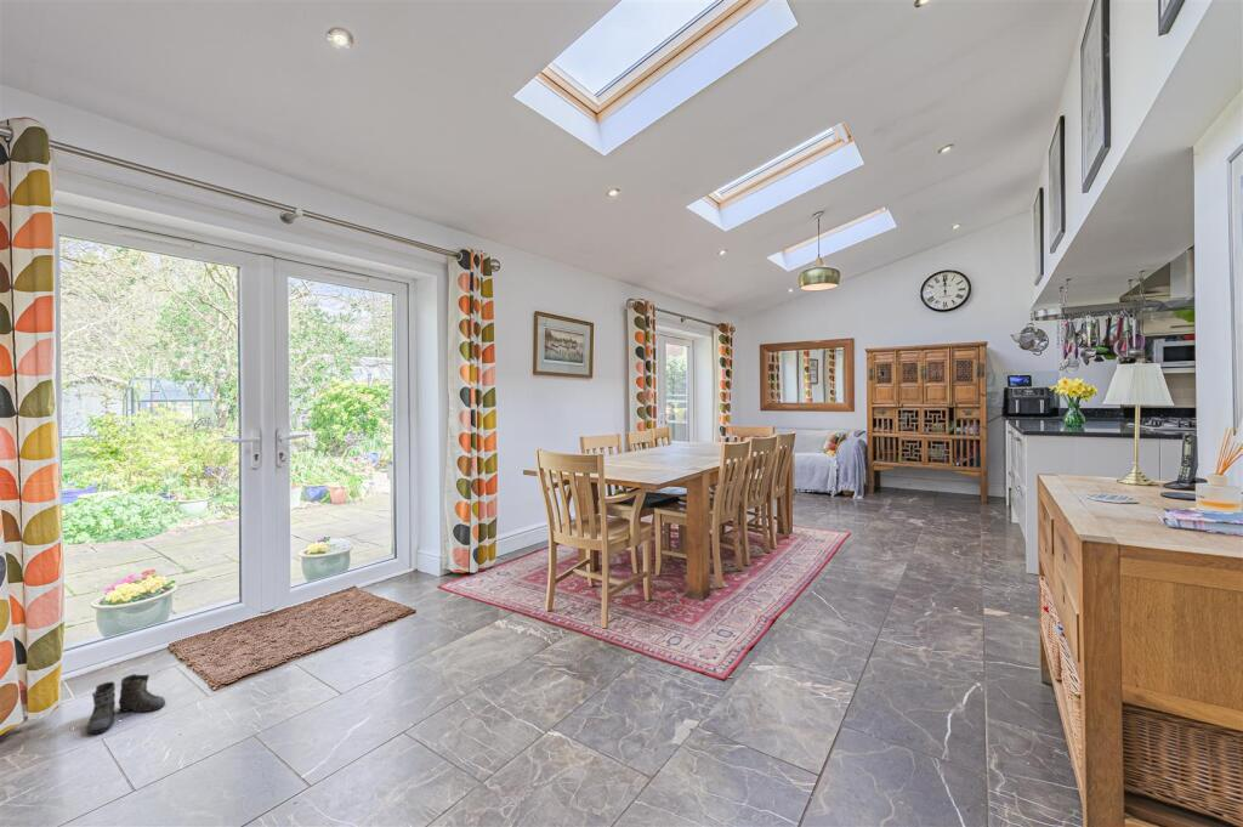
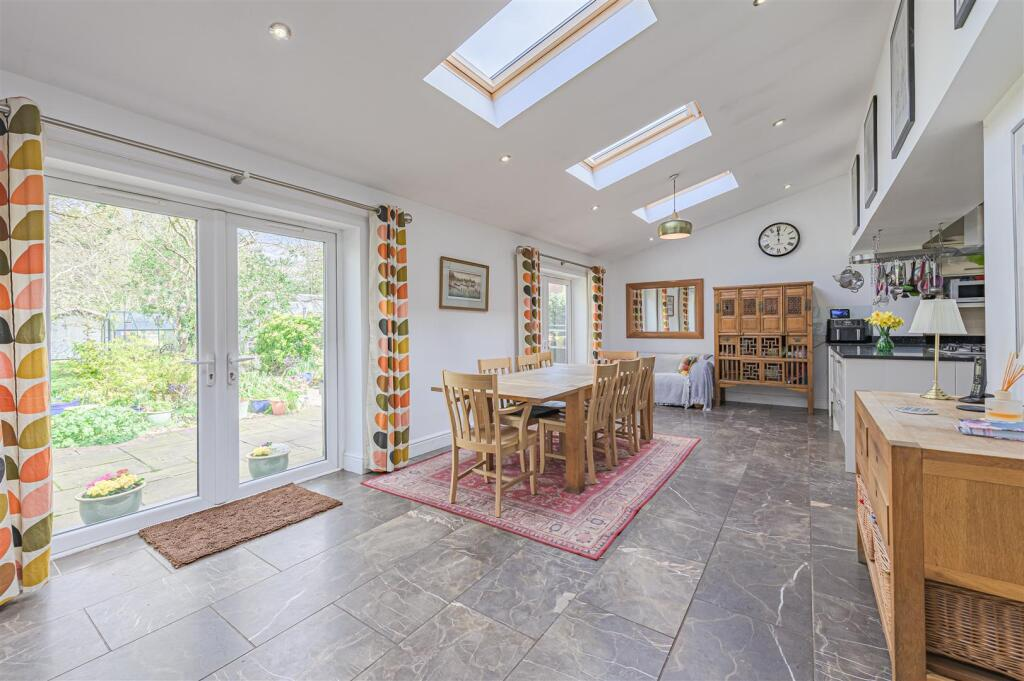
- boots (120, 699)
